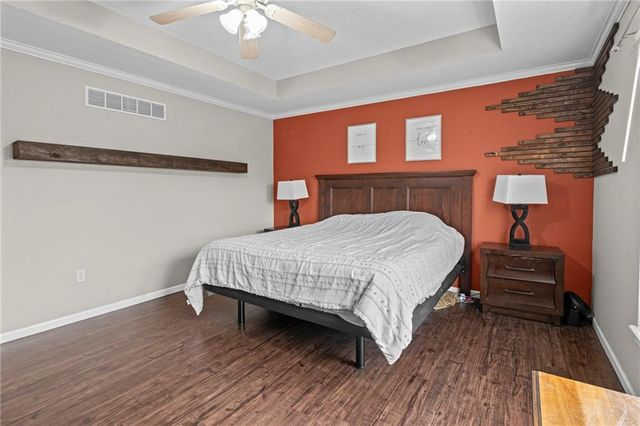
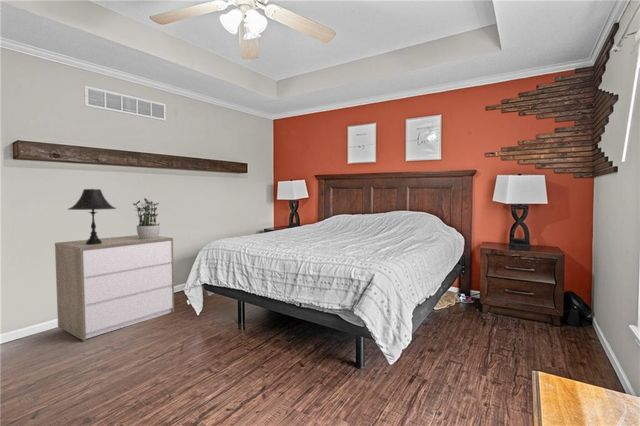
+ potted plant (146, 218)
+ table lamp (93, 216)
+ dresser (118, 279)
